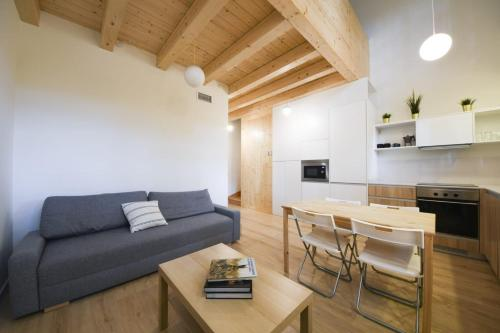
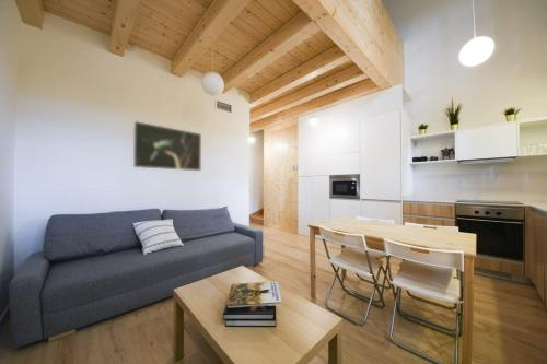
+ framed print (171, 149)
